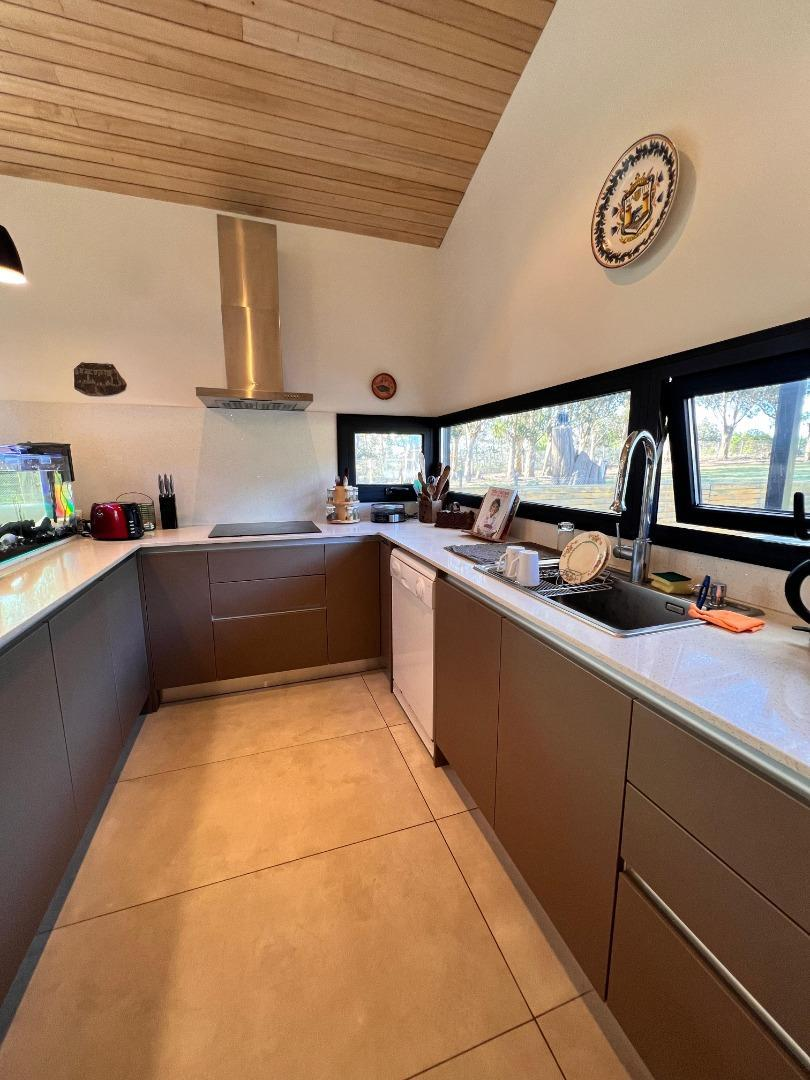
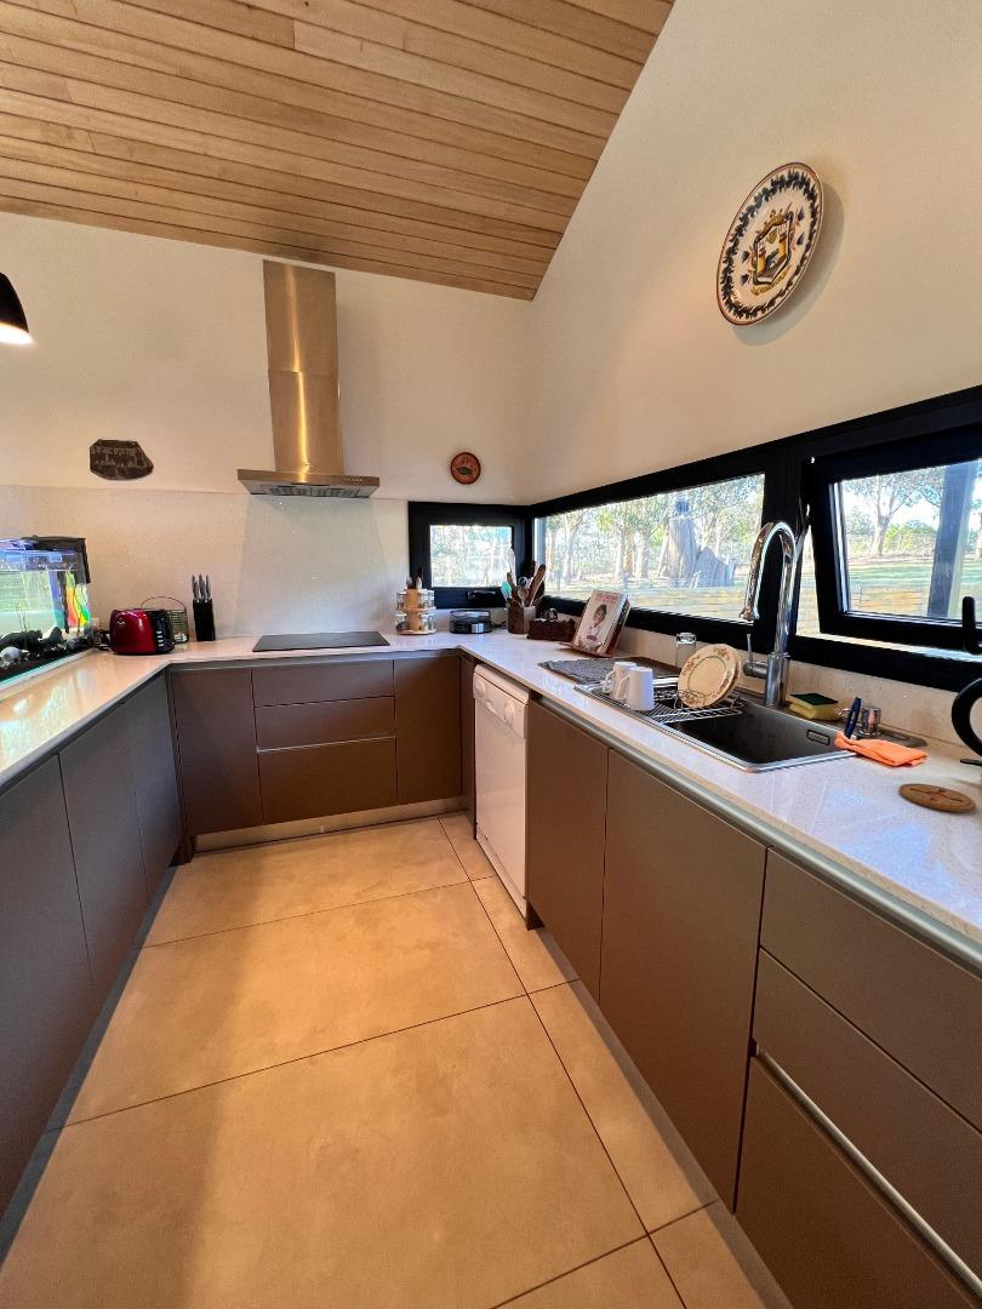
+ coaster (935, 796)
